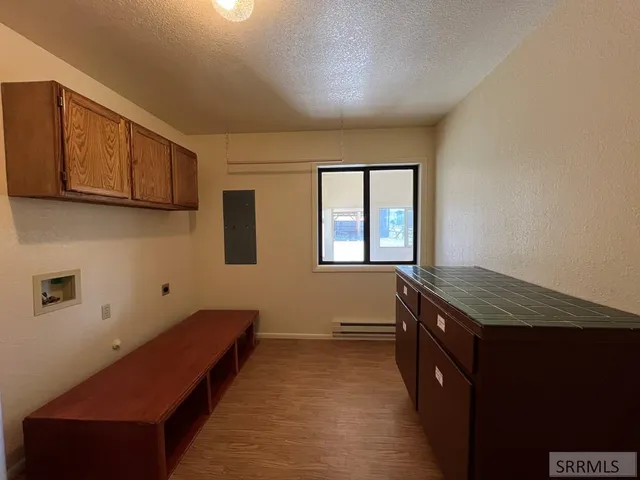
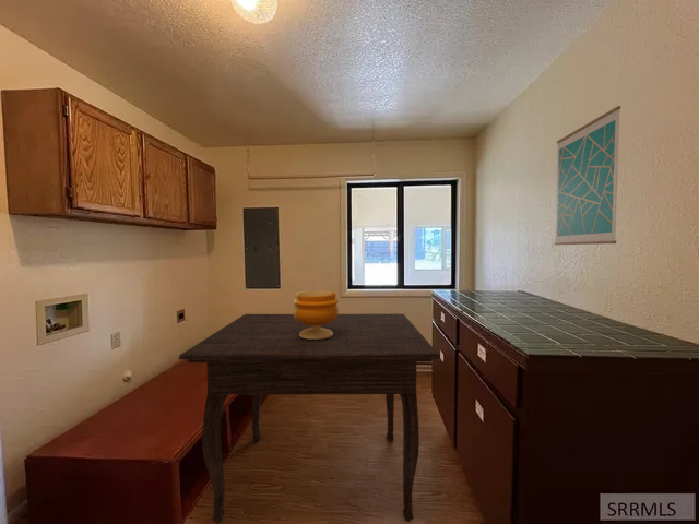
+ wall art (582, 186)
+ dining table (319, 393)
+ footed bowl (316, 313)
